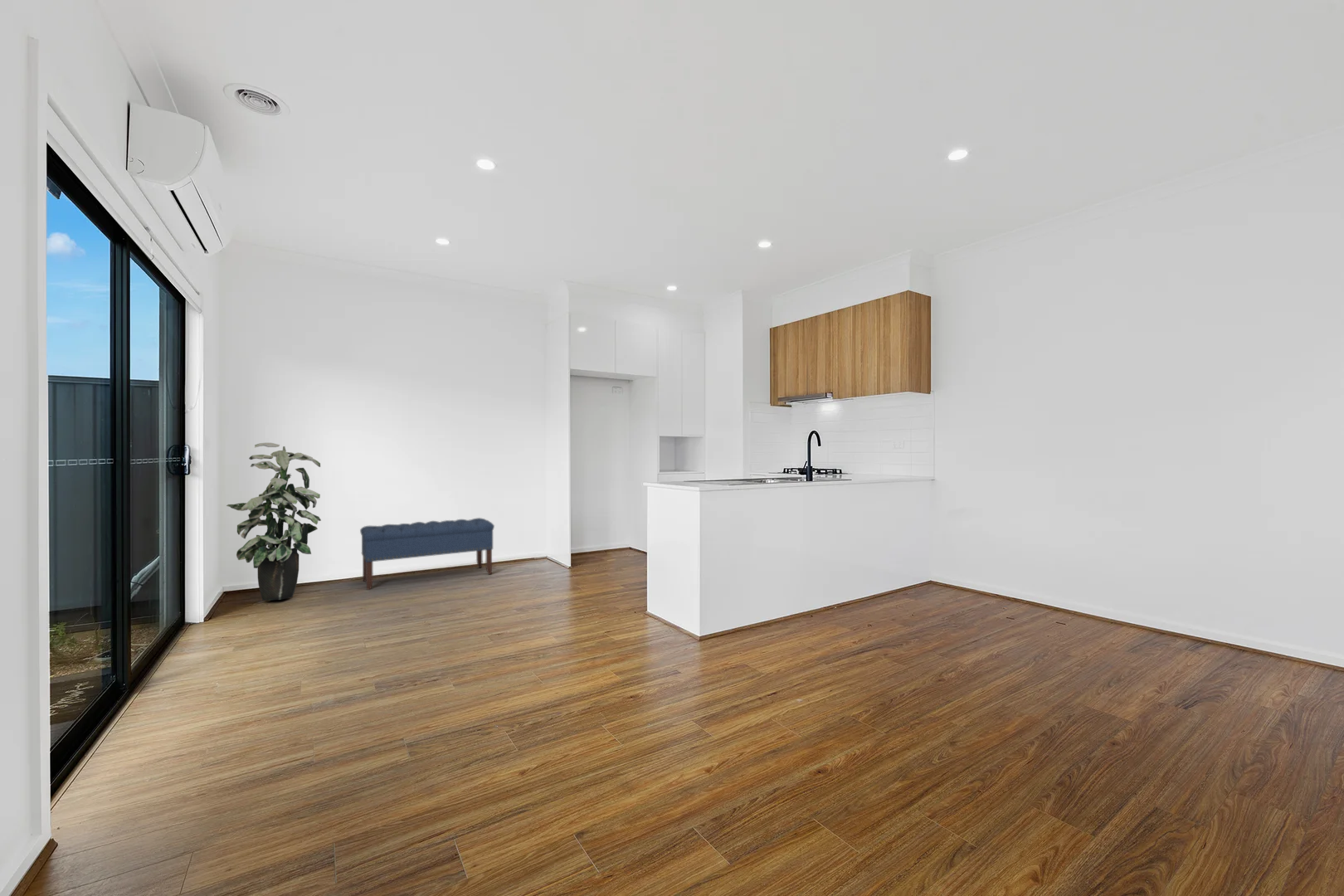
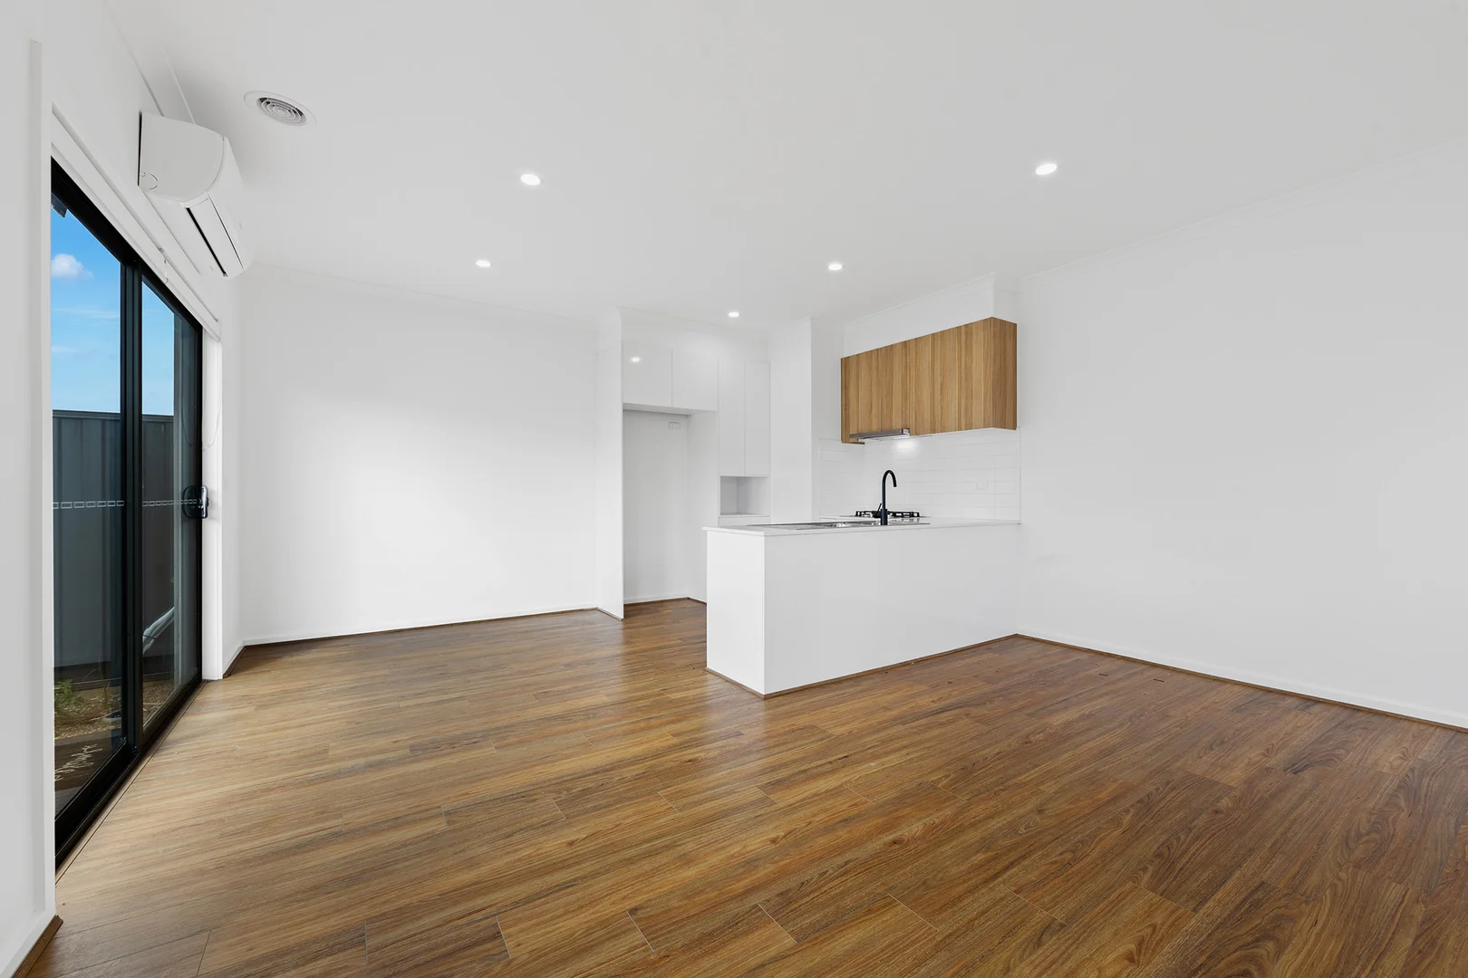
- indoor plant (275, 520)
- bench (429, 549)
